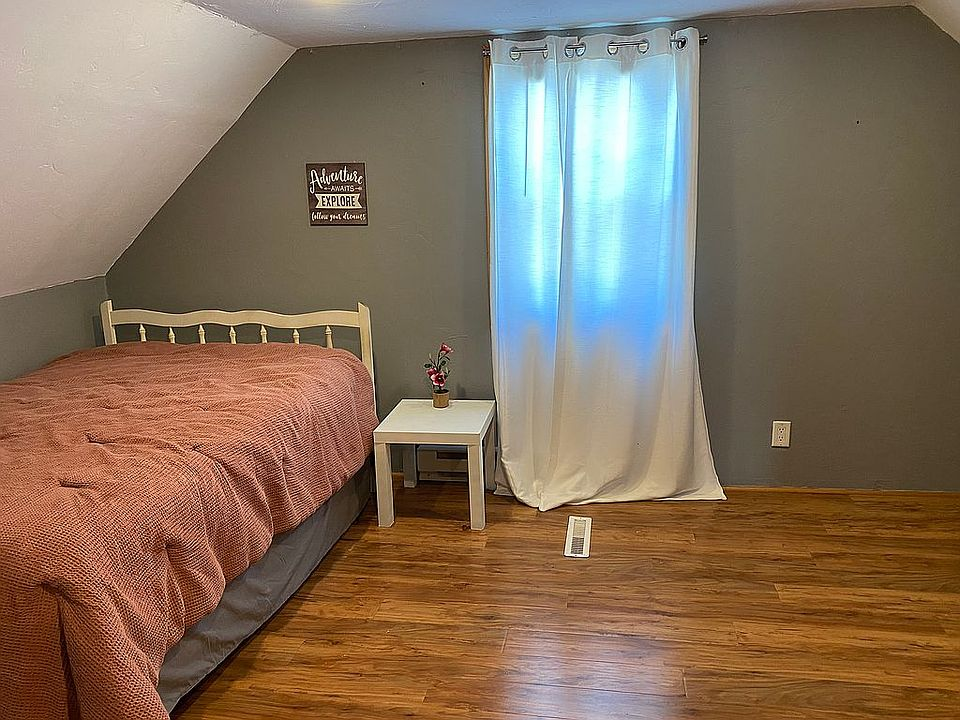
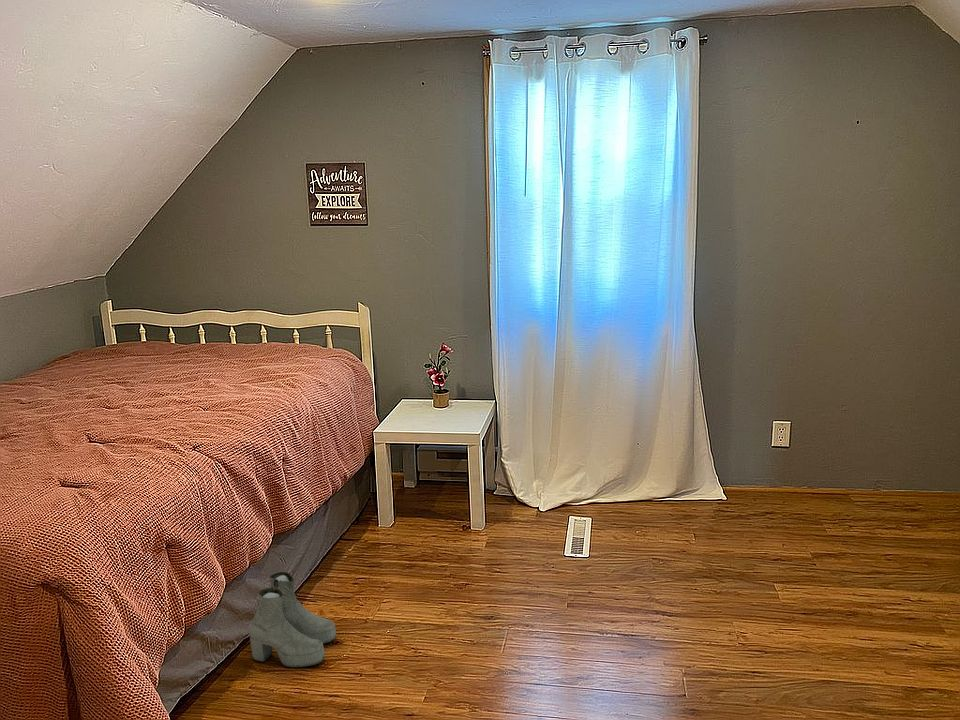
+ boots (291, 616)
